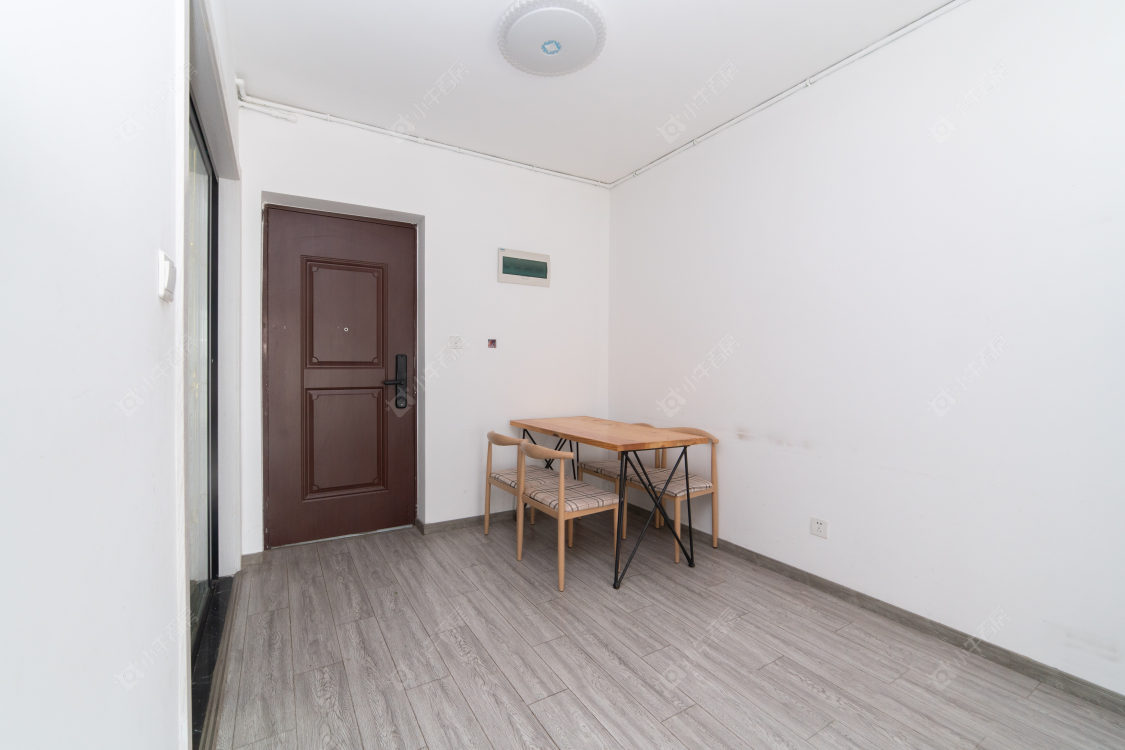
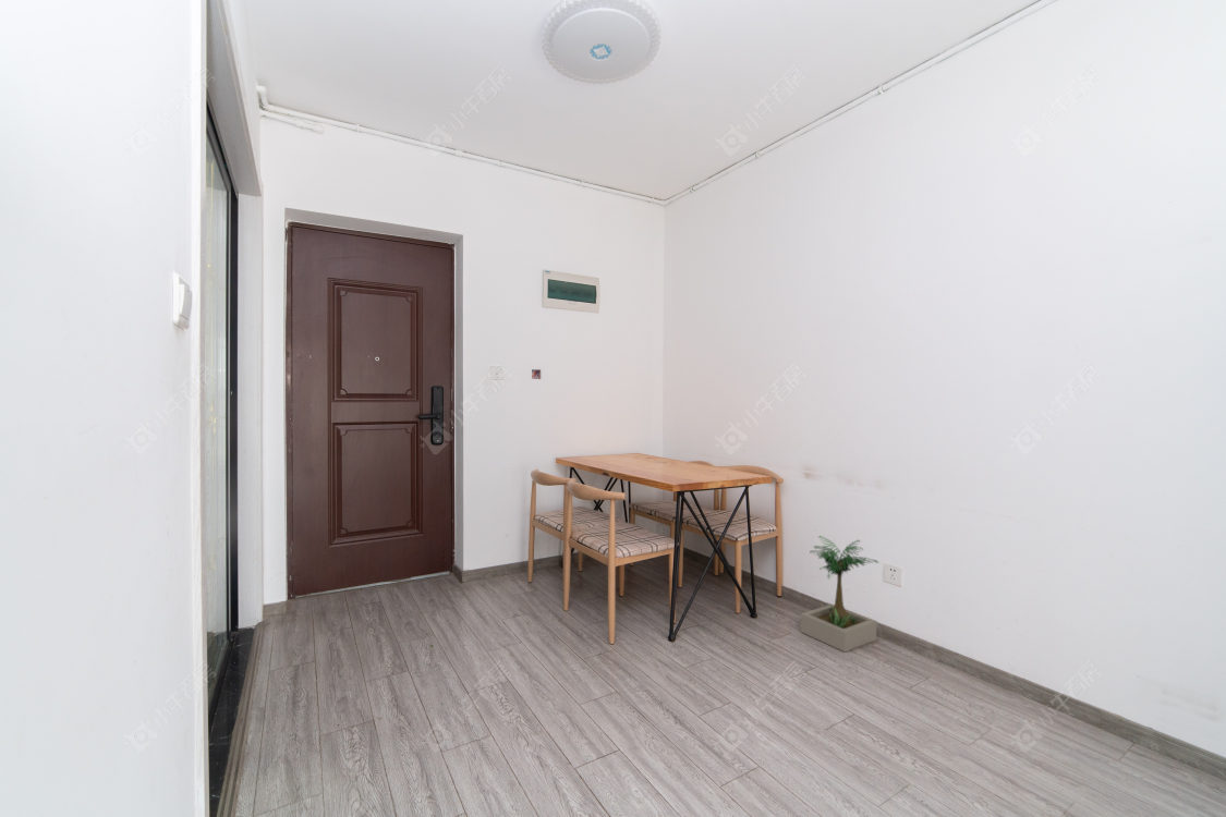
+ potted plant (841, 589)
